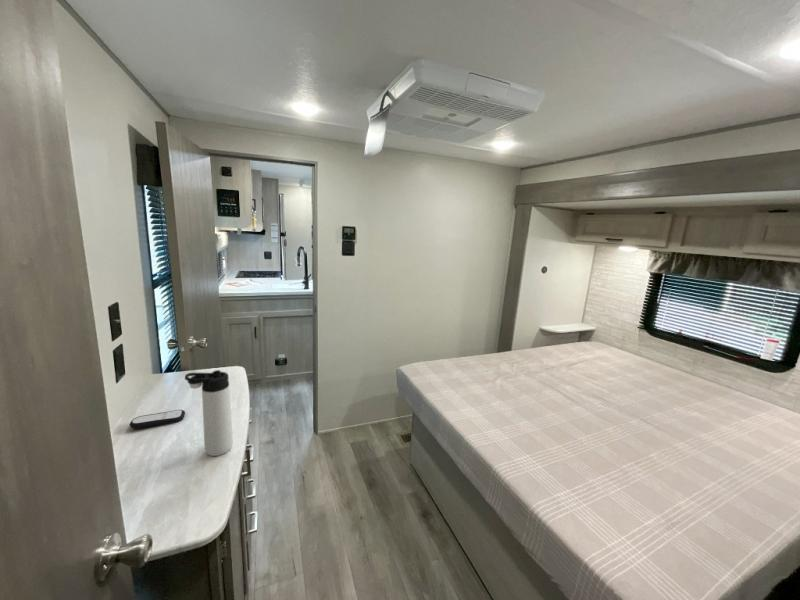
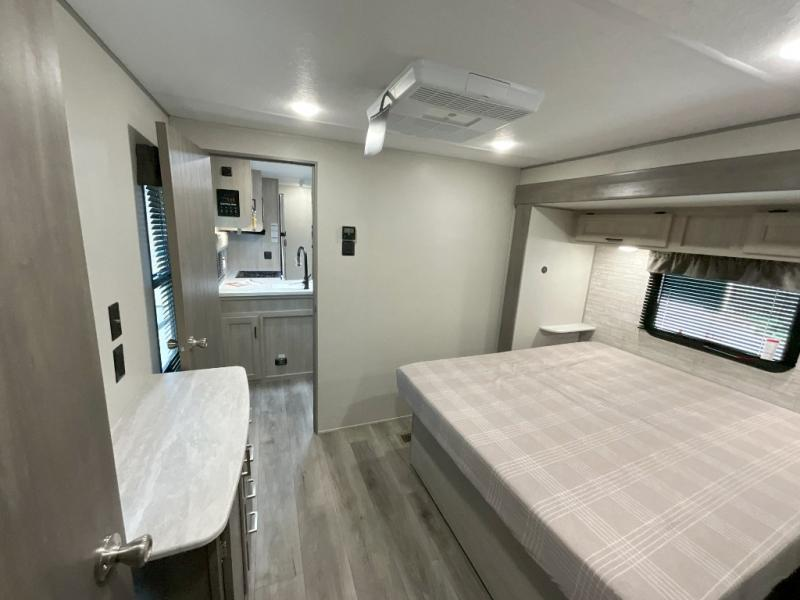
- thermos bottle (210, 412)
- remote control (158, 418)
